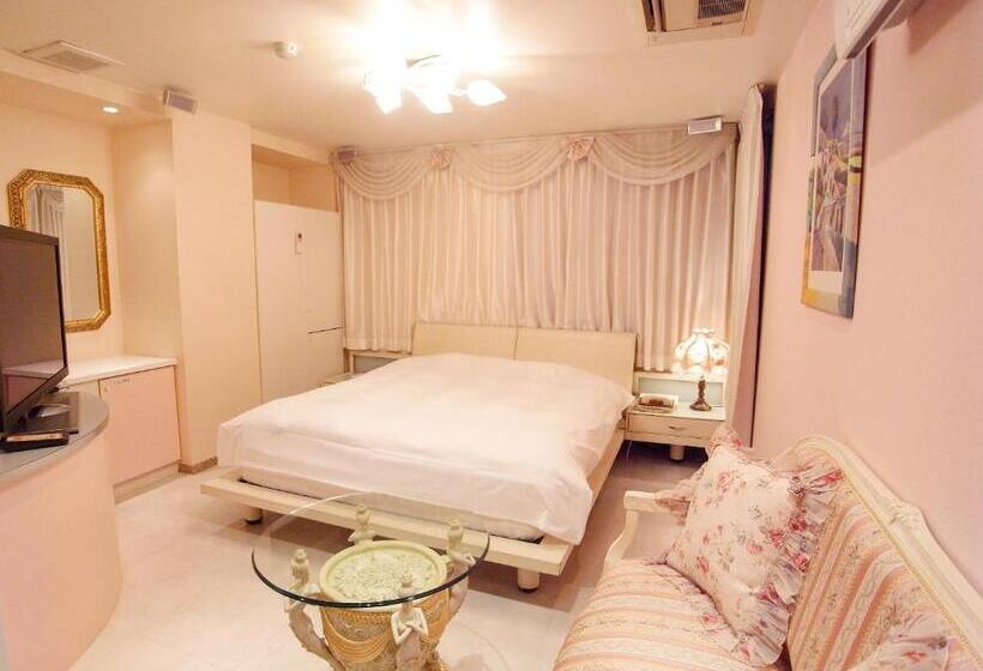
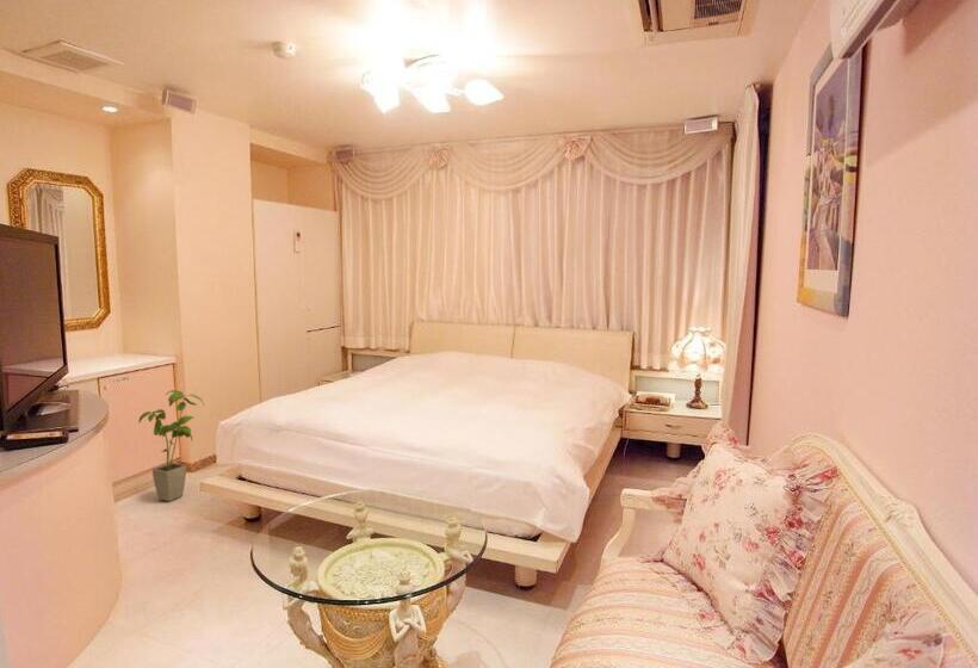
+ house plant (175, 443)
